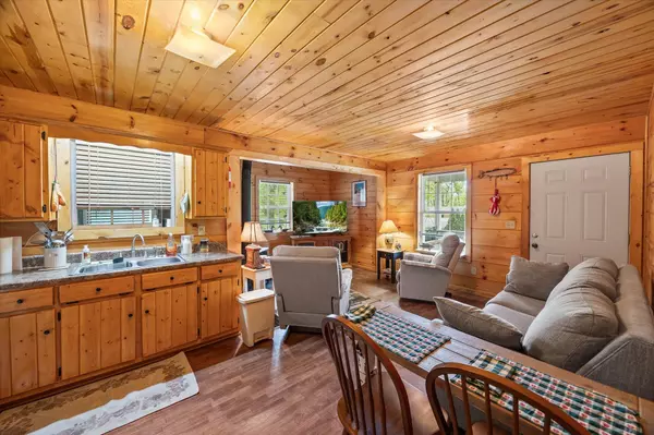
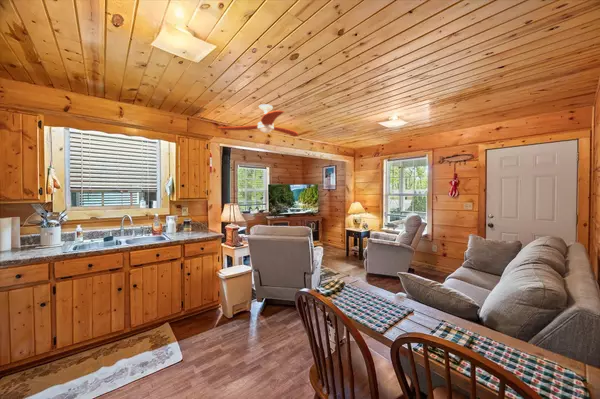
+ ceiling fan (261, 118)
